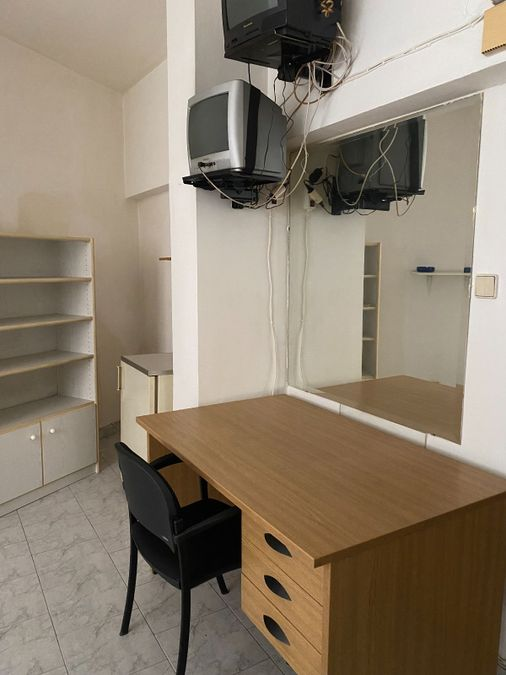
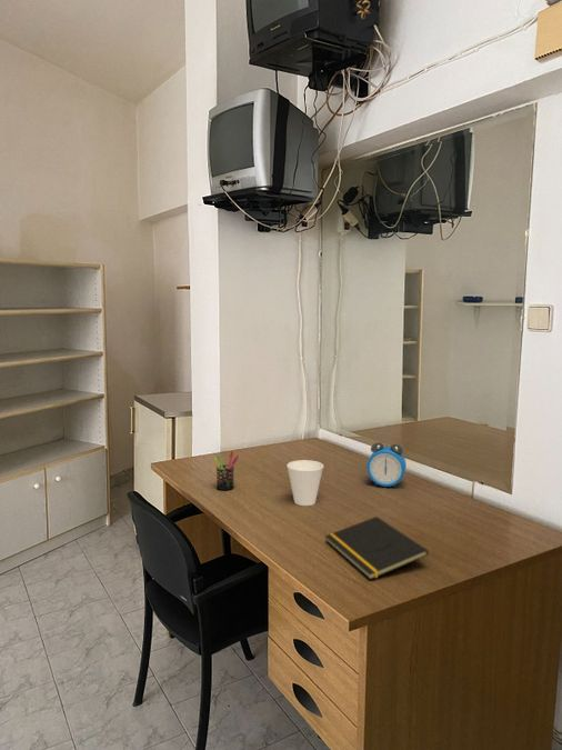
+ notepad (373, 544)
+ alarm clock (387, 463)
+ pen holder (224, 469)
+ cup (304, 483)
